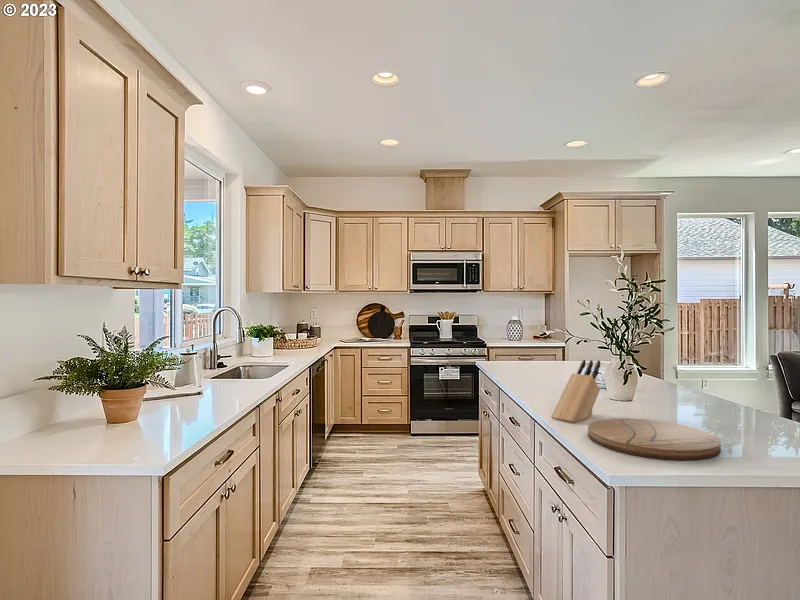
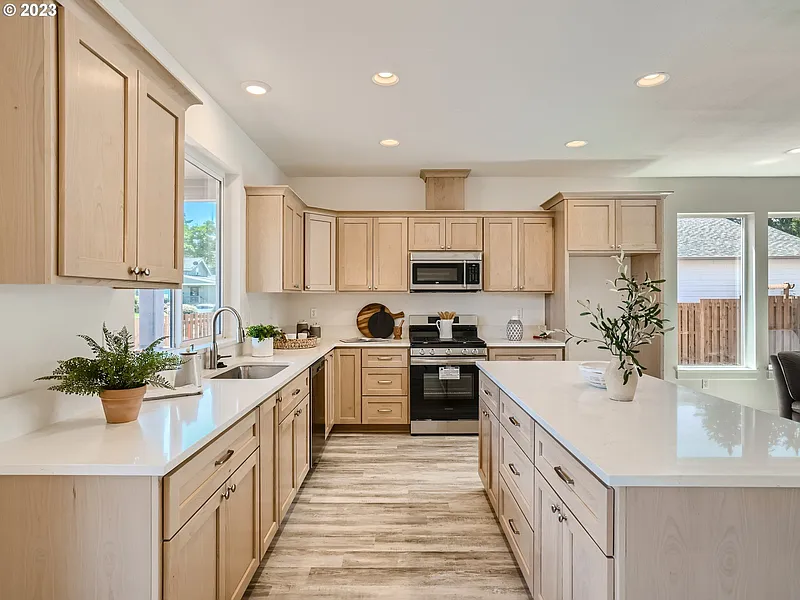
- knife block (578, 388)
- cutting board (650, 436)
